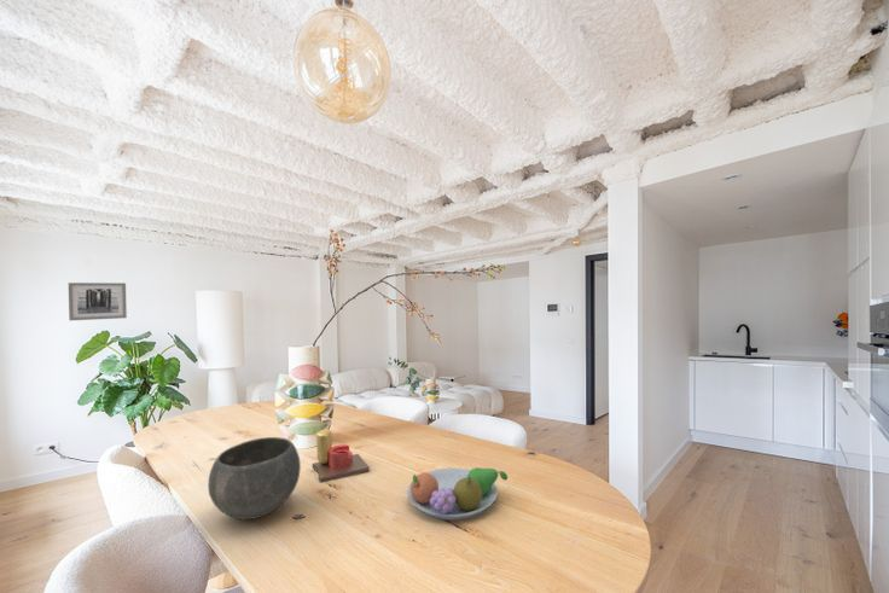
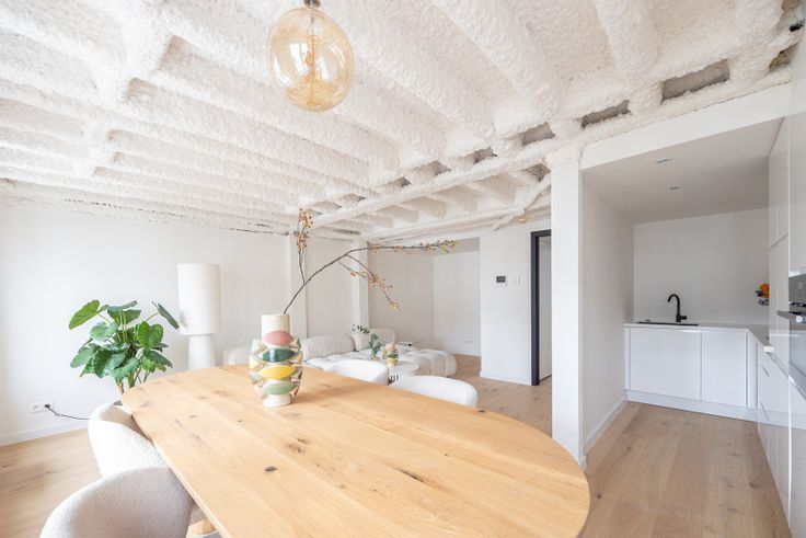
- bowl (256, 479)
- wall art (98, 301)
- candle (339, 450)
- fruit bowl (455, 481)
